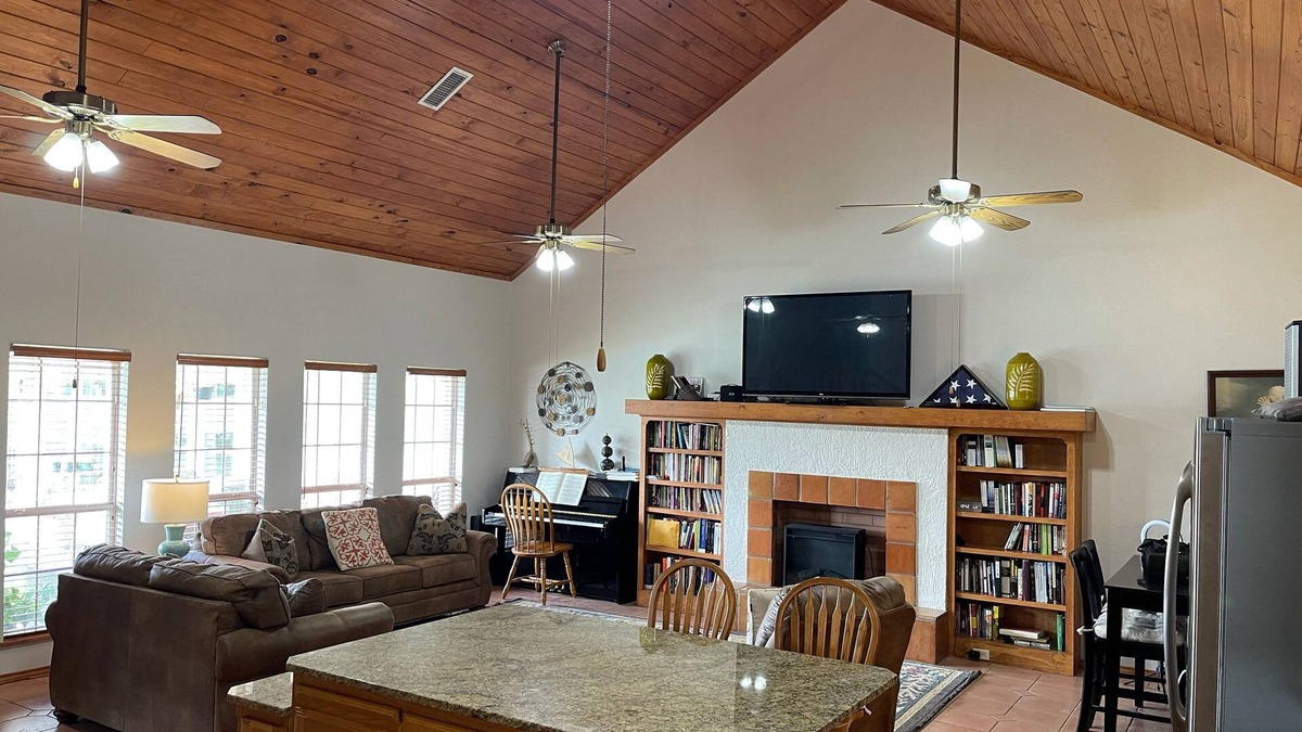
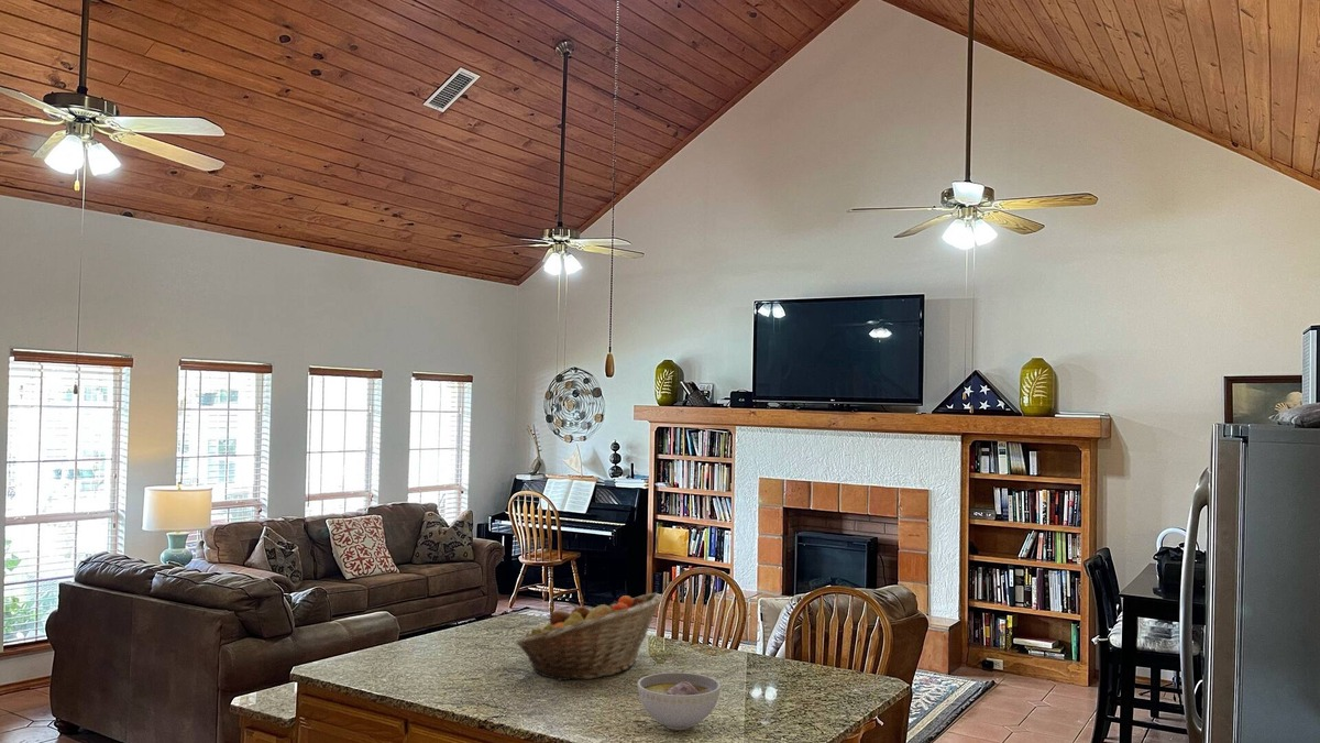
+ bowl (678, 704)
+ fruit basket (592, 631)
